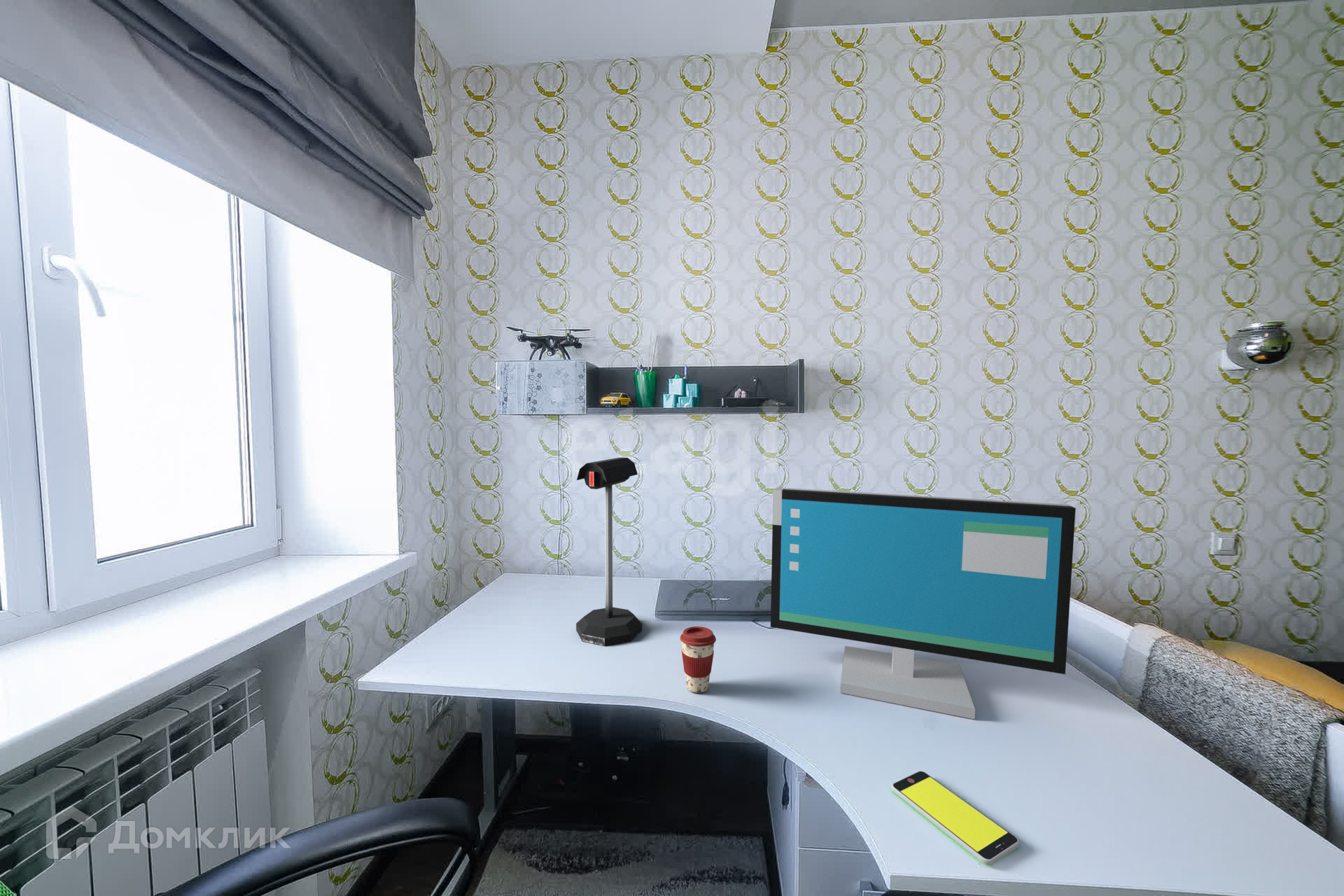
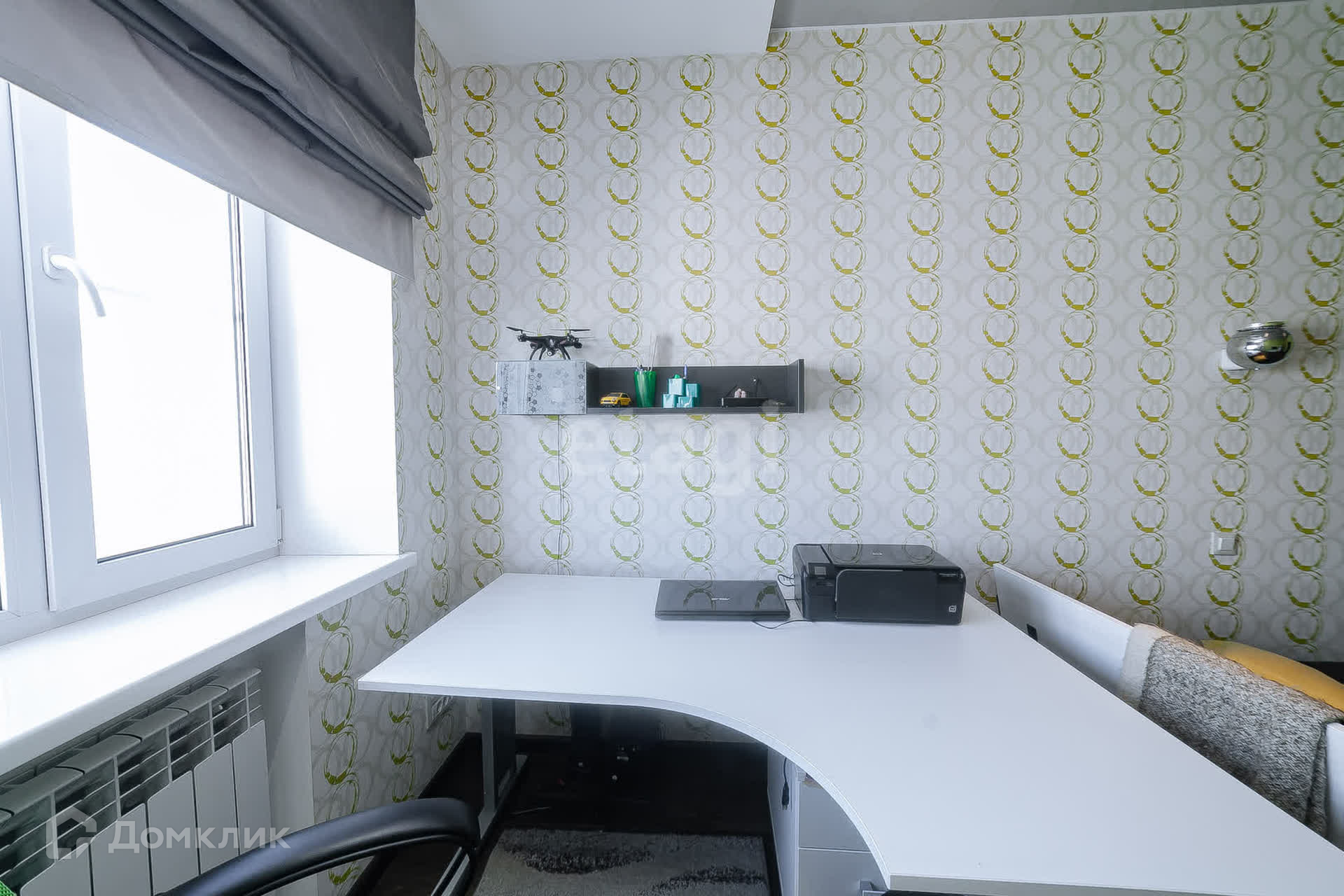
- computer monitor (905, 591)
- smartphone (951, 813)
- mailbox (609, 546)
- coffee cup (697, 659)
